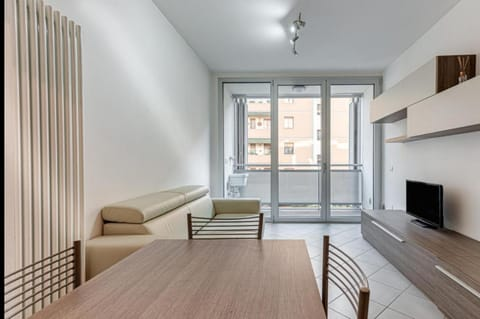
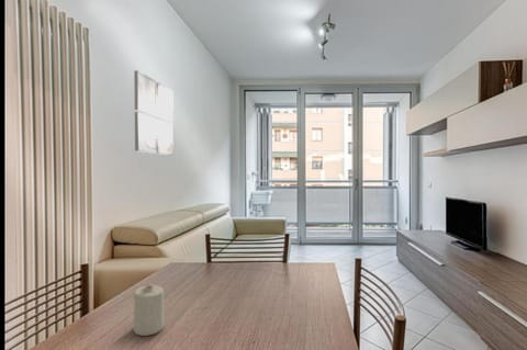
+ candle (148, 305)
+ wall art (155, 117)
